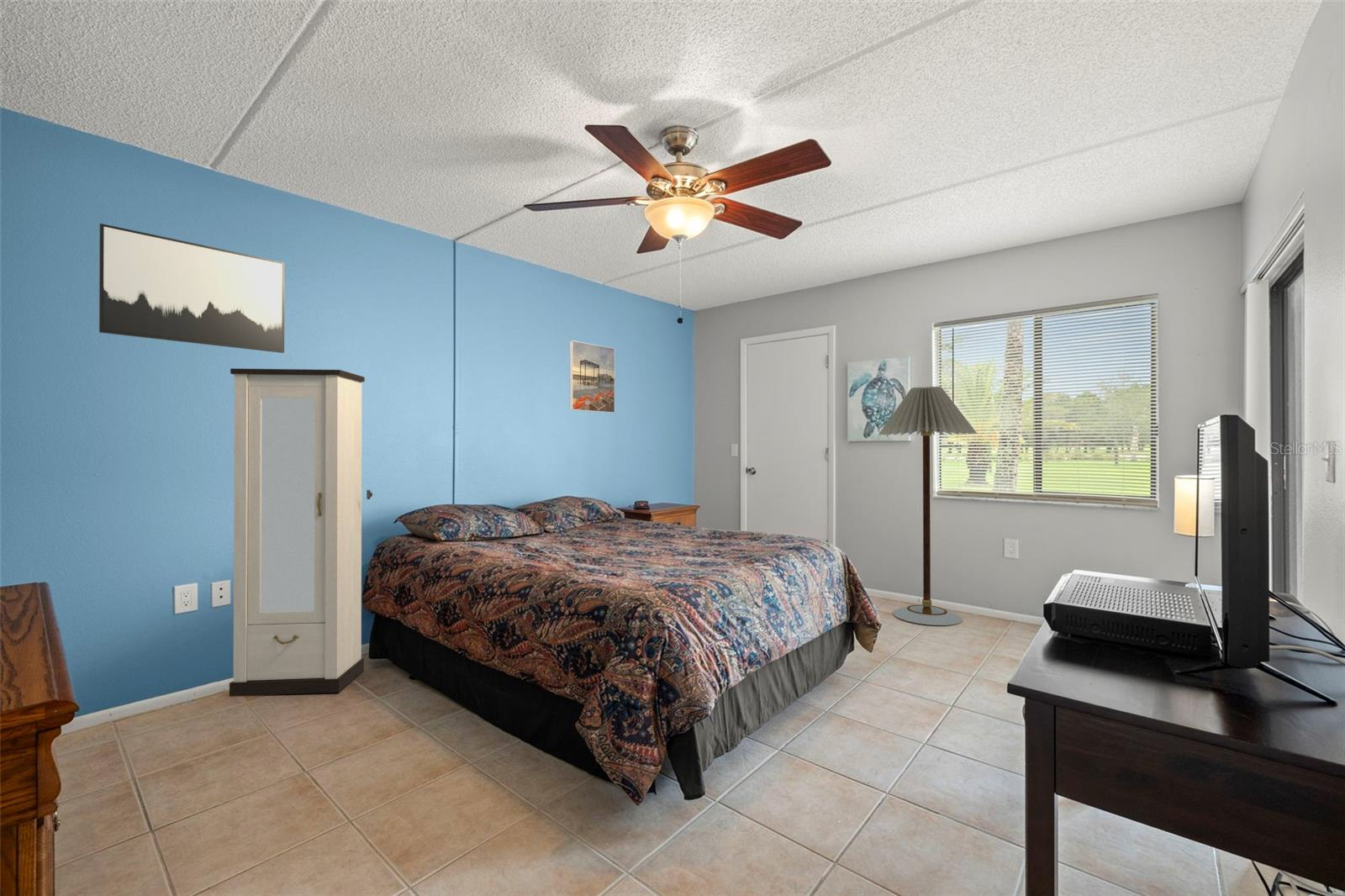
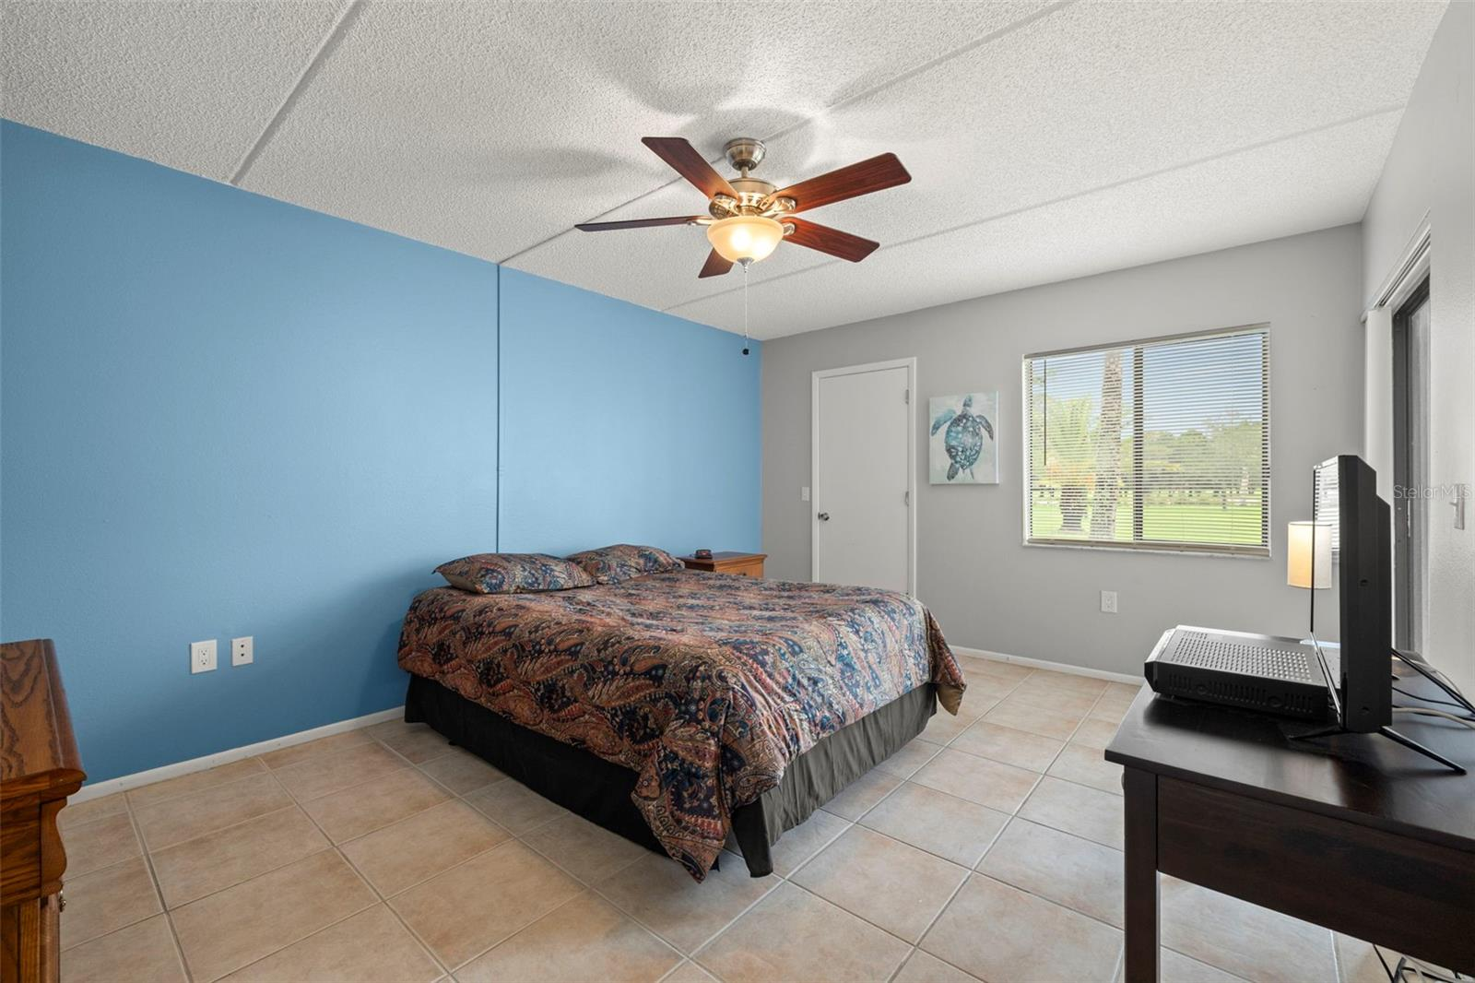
- cabinet (301, 527)
- floor lamp (926, 501)
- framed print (593, 377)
- wall art (200, 294)
